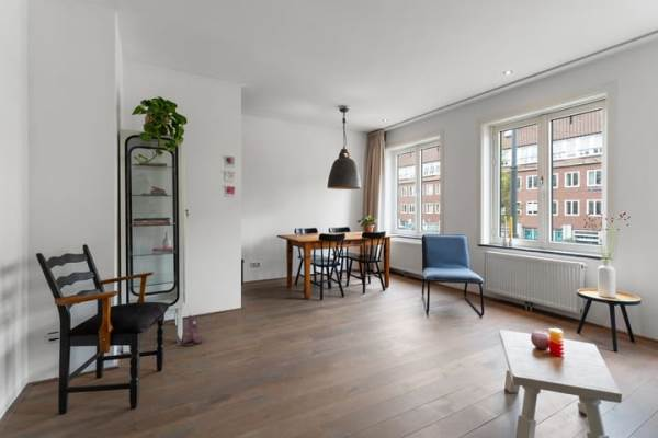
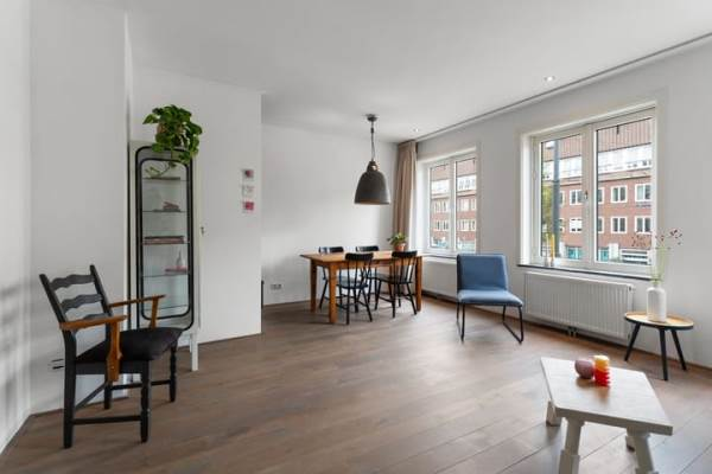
- plush toy (188, 330)
